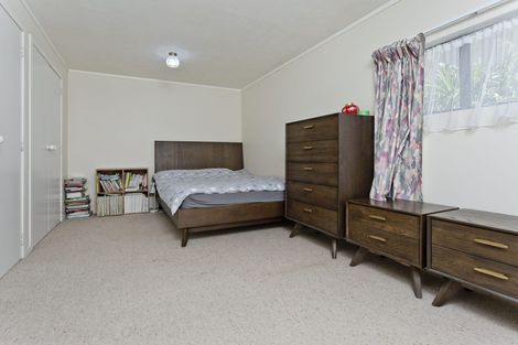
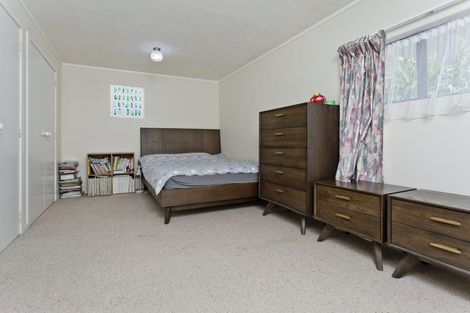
+ wall art (127, 102)
